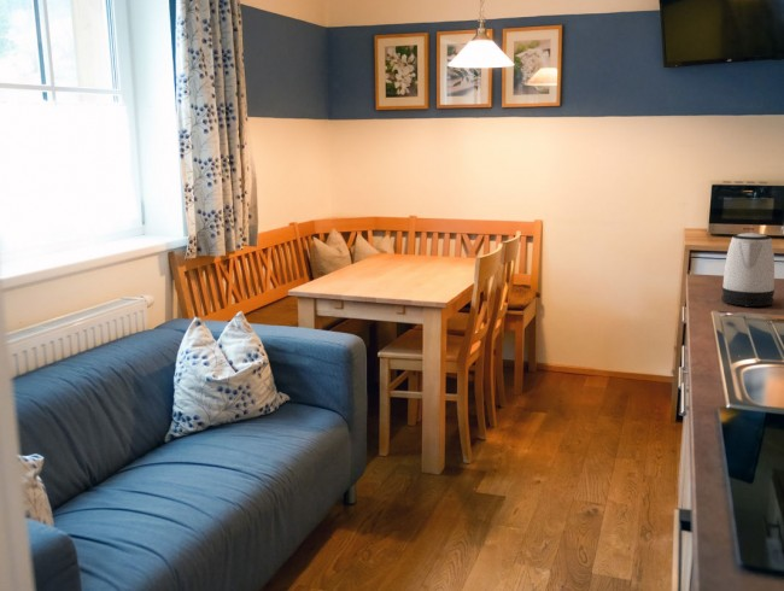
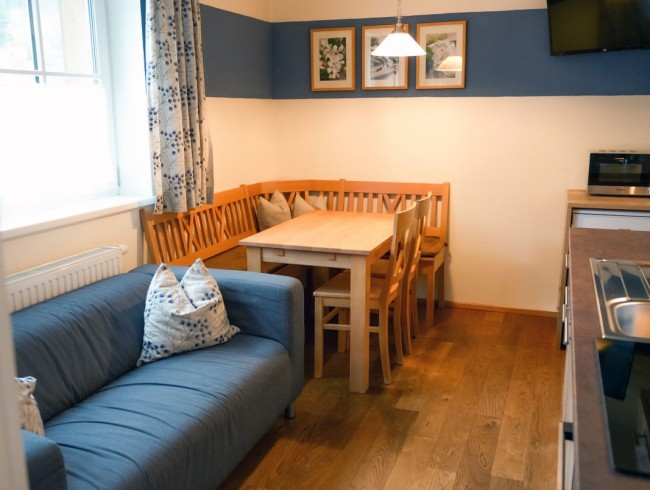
- kettle (749, 267)
